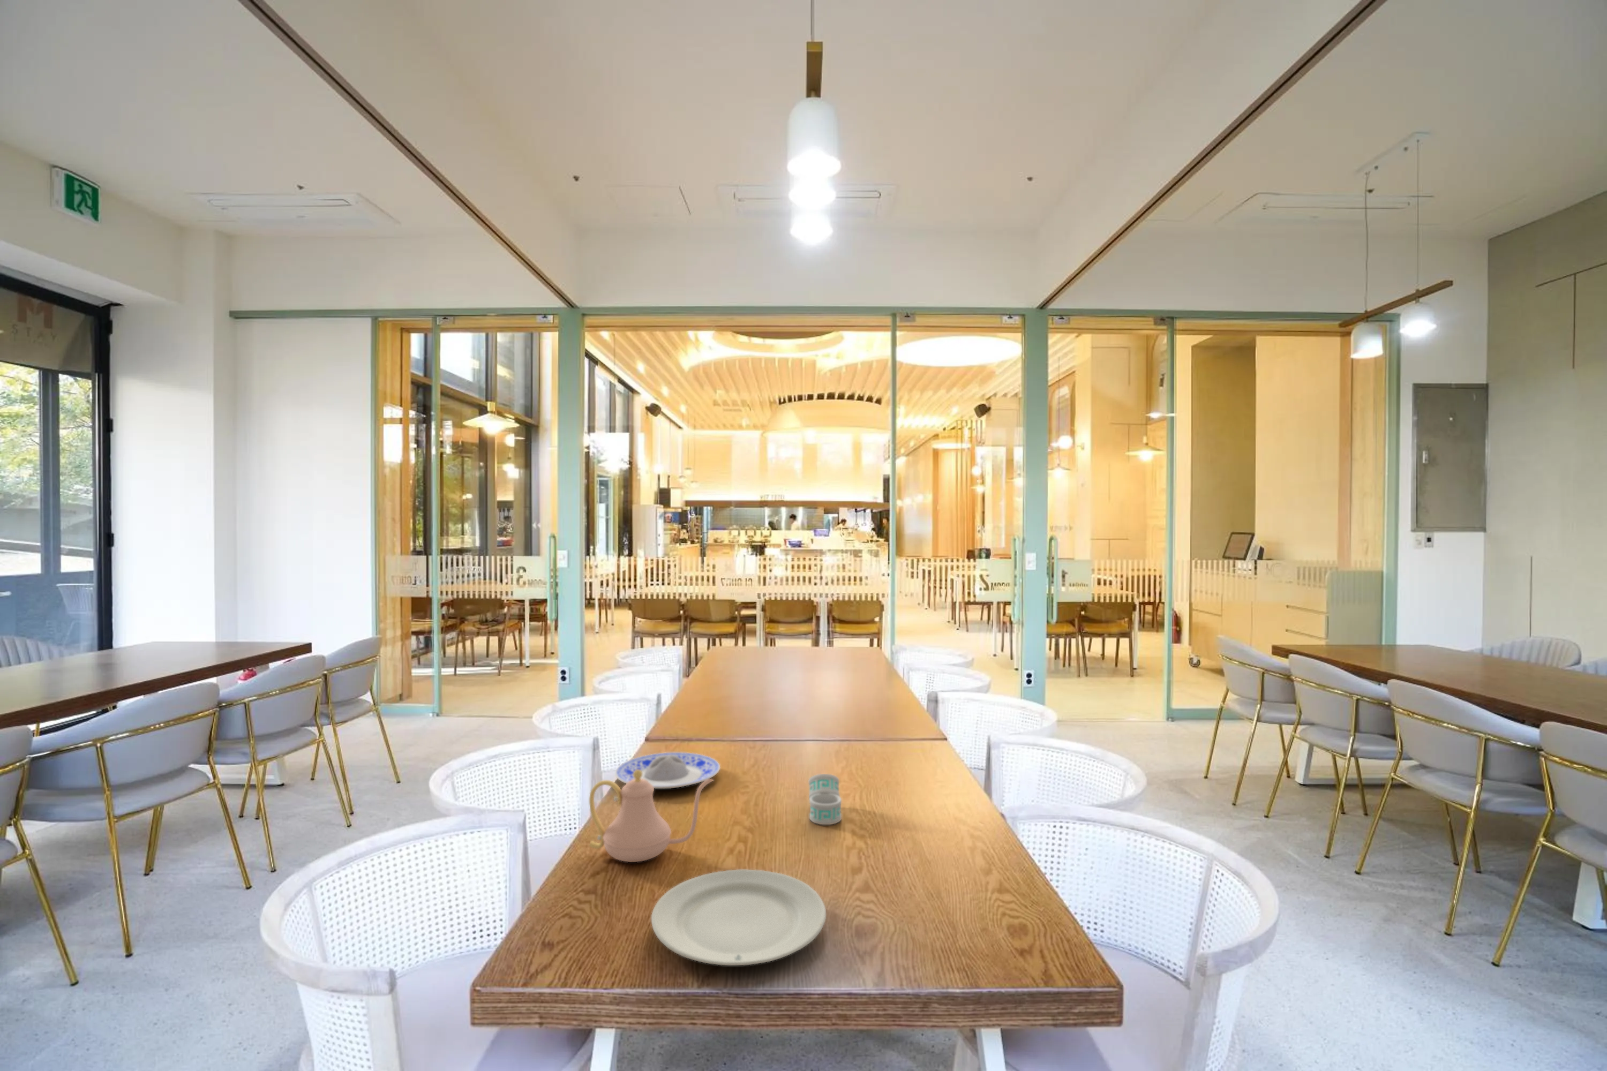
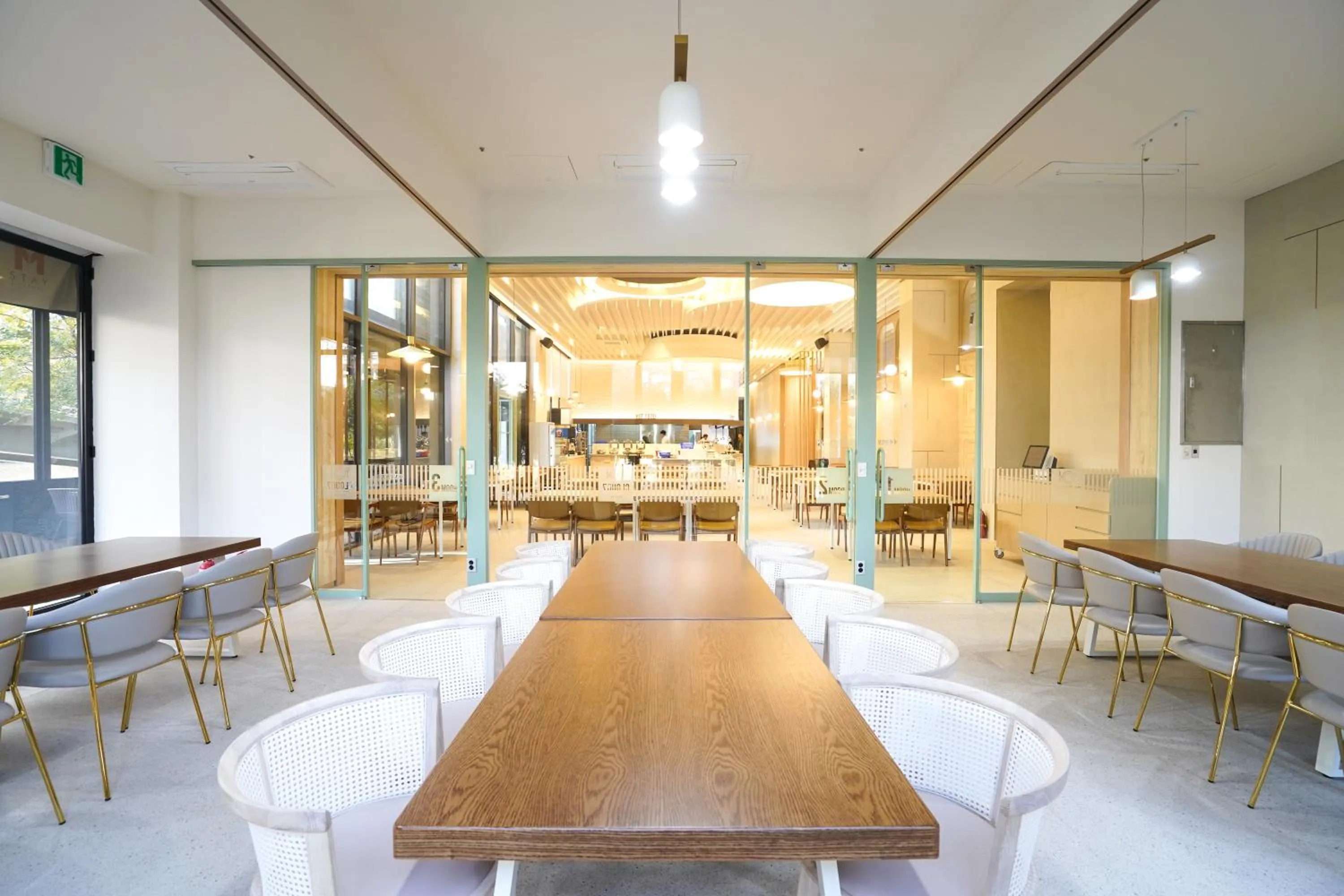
- napkin ring (824, 794)
- plate (668, 767)
- teapot (652, 812)
- chinaware (739, 918)
